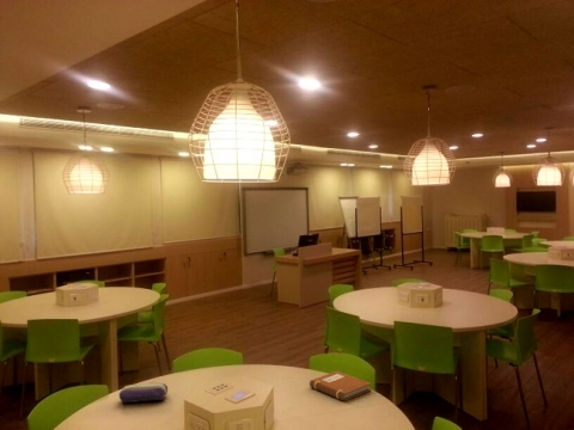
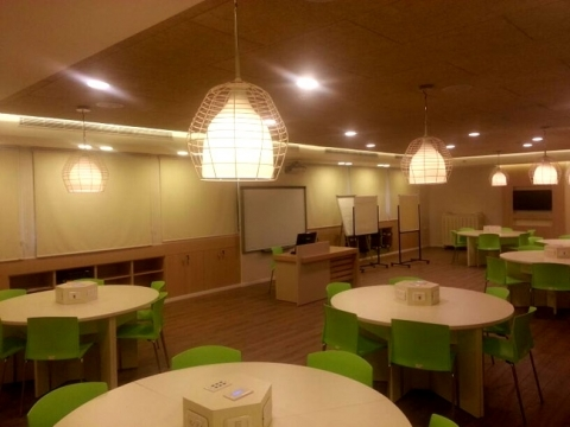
- notebook (338, 385)
- pencil case (144, 392)
